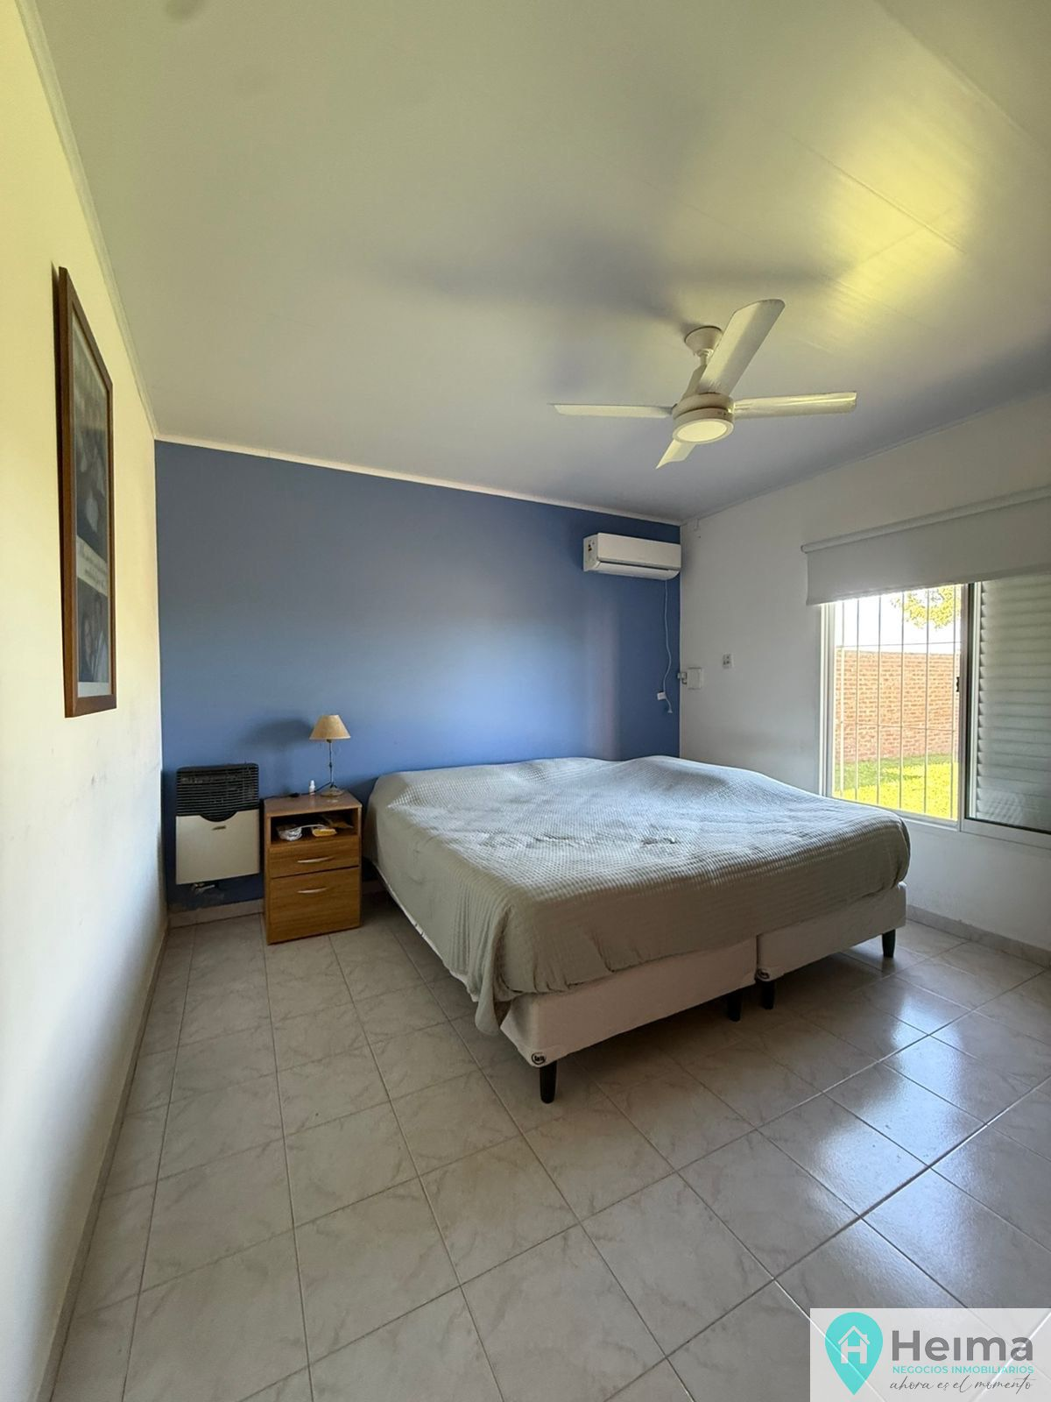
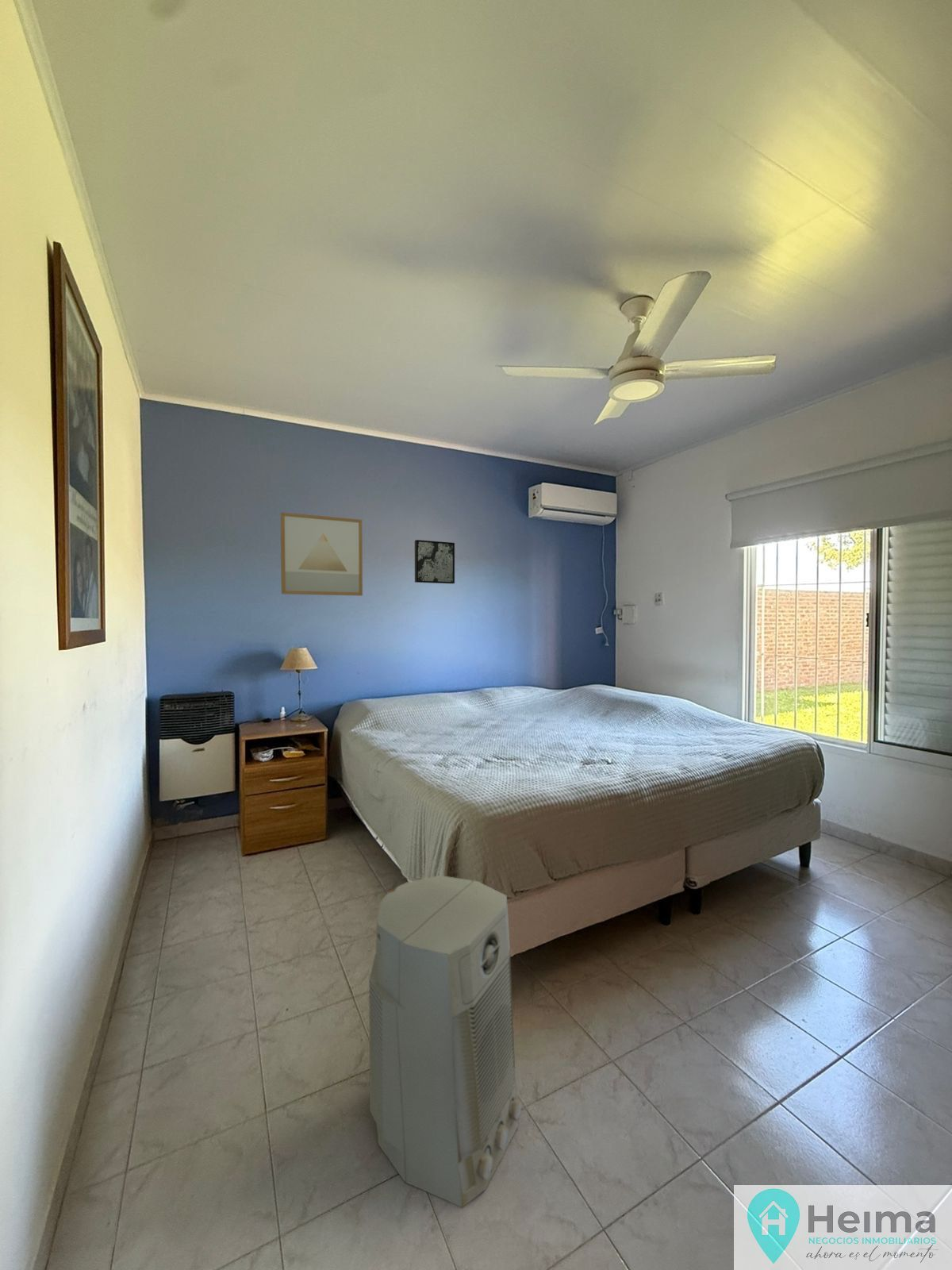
+ air purifier (441, 1013)
+ wall art (322, 556)
+ wall art (435, 562)
